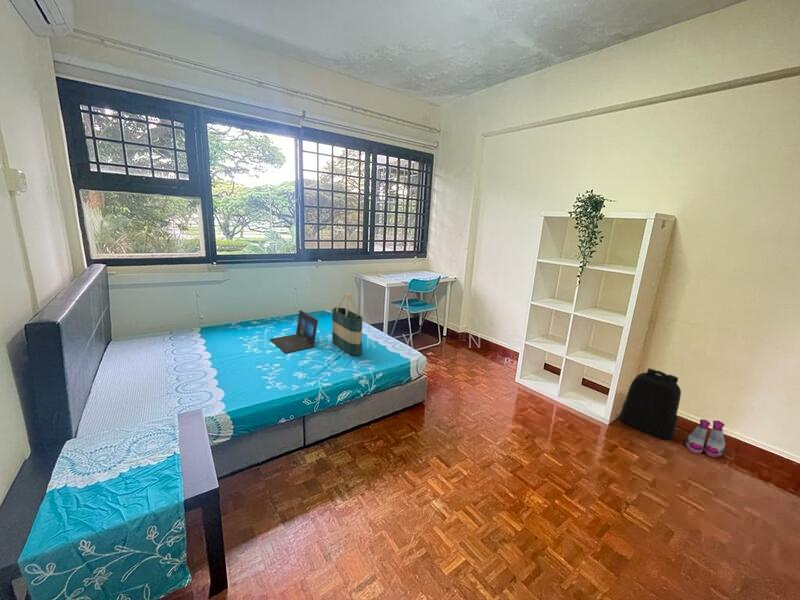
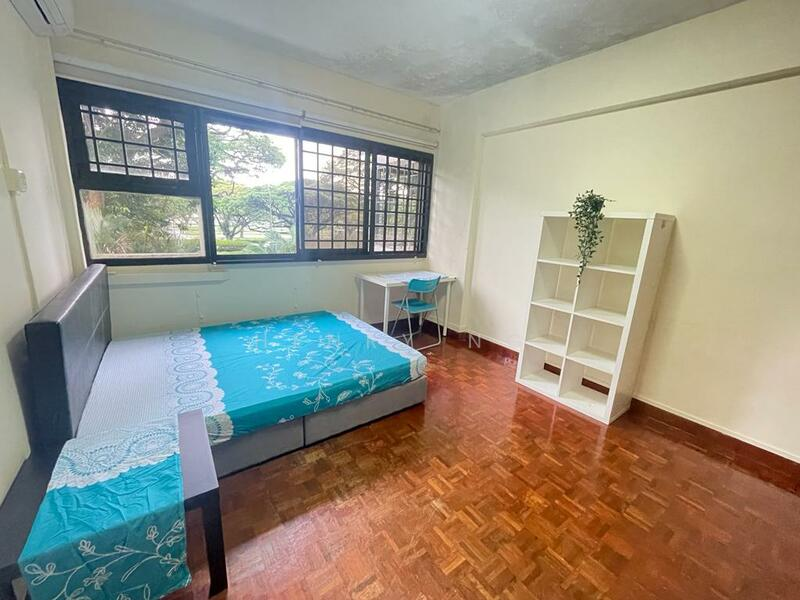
- boots (709, 435)
- laptop (296, 330)
- tote bag (346, 320)
- backpack (653, 398)
